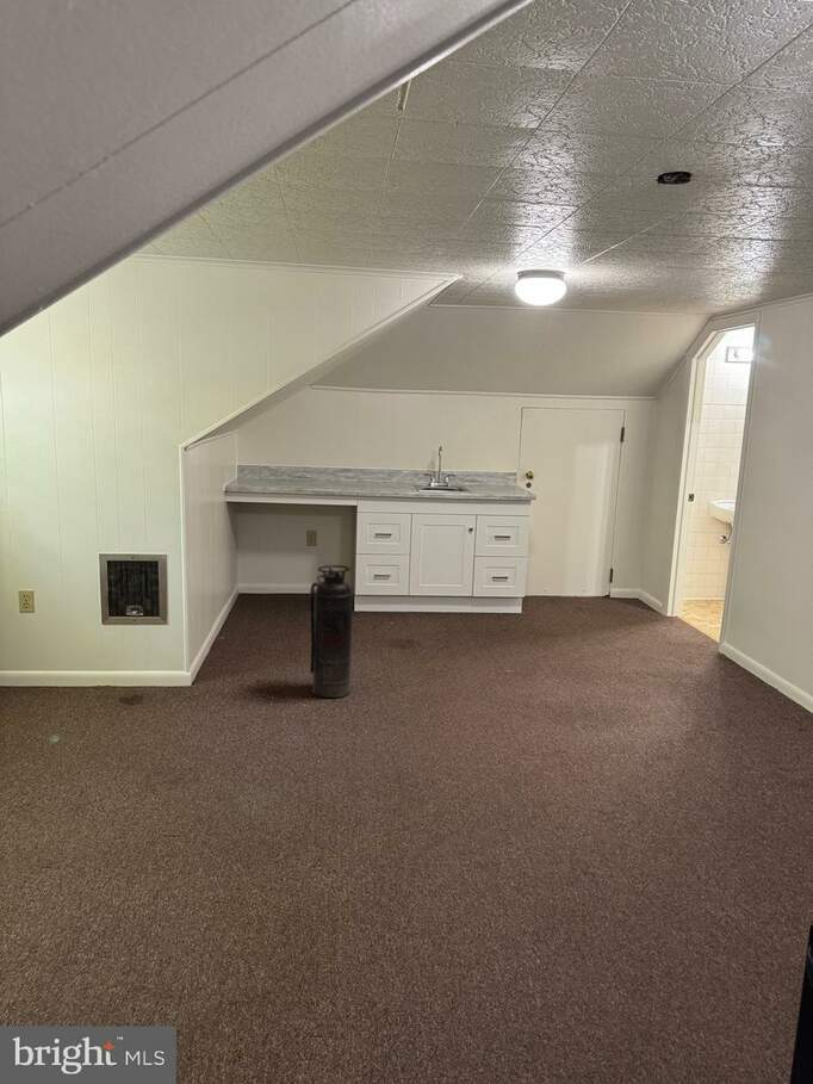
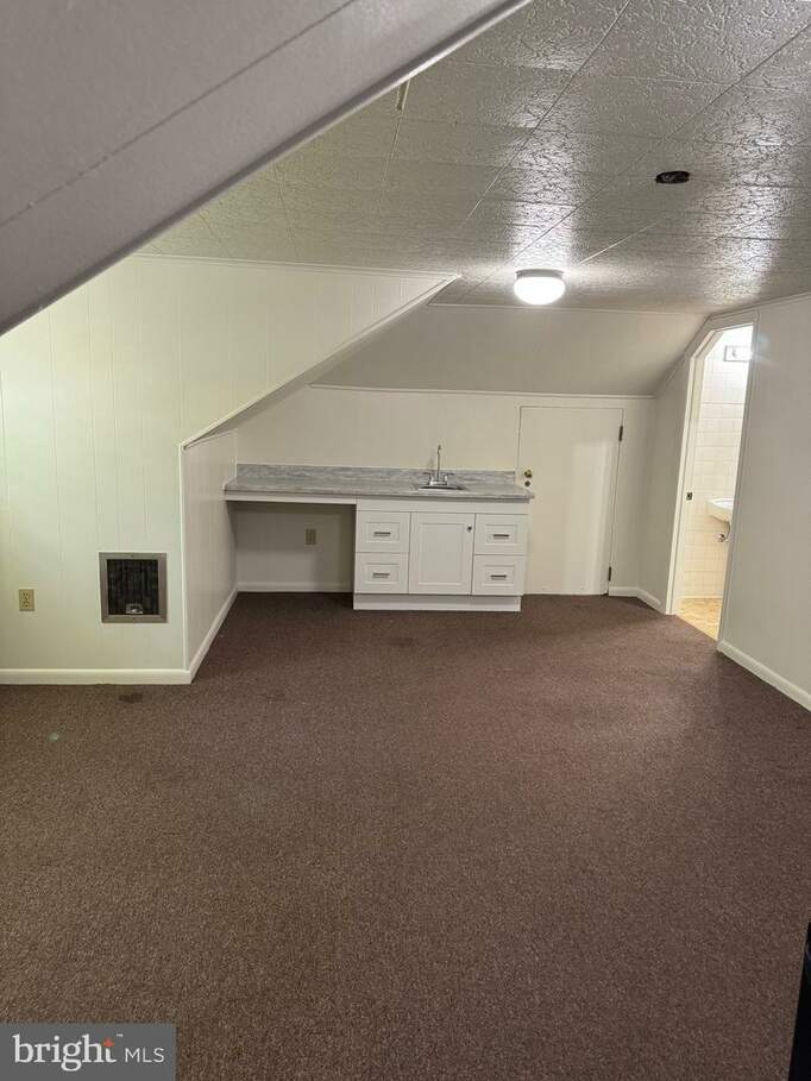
- fire extinguisher (330, 630)
